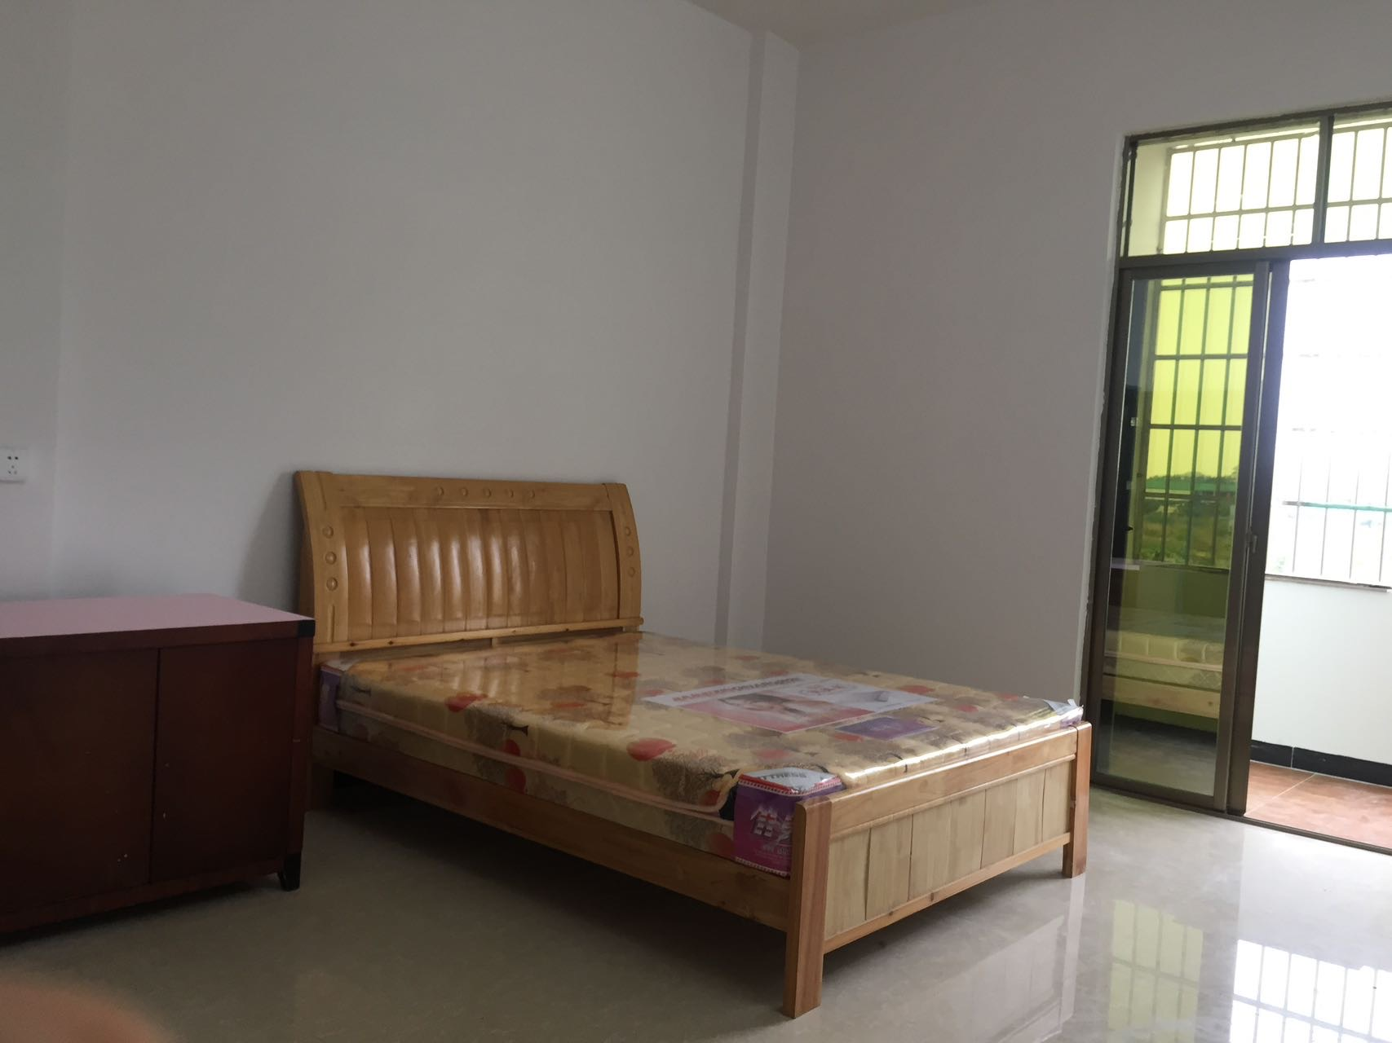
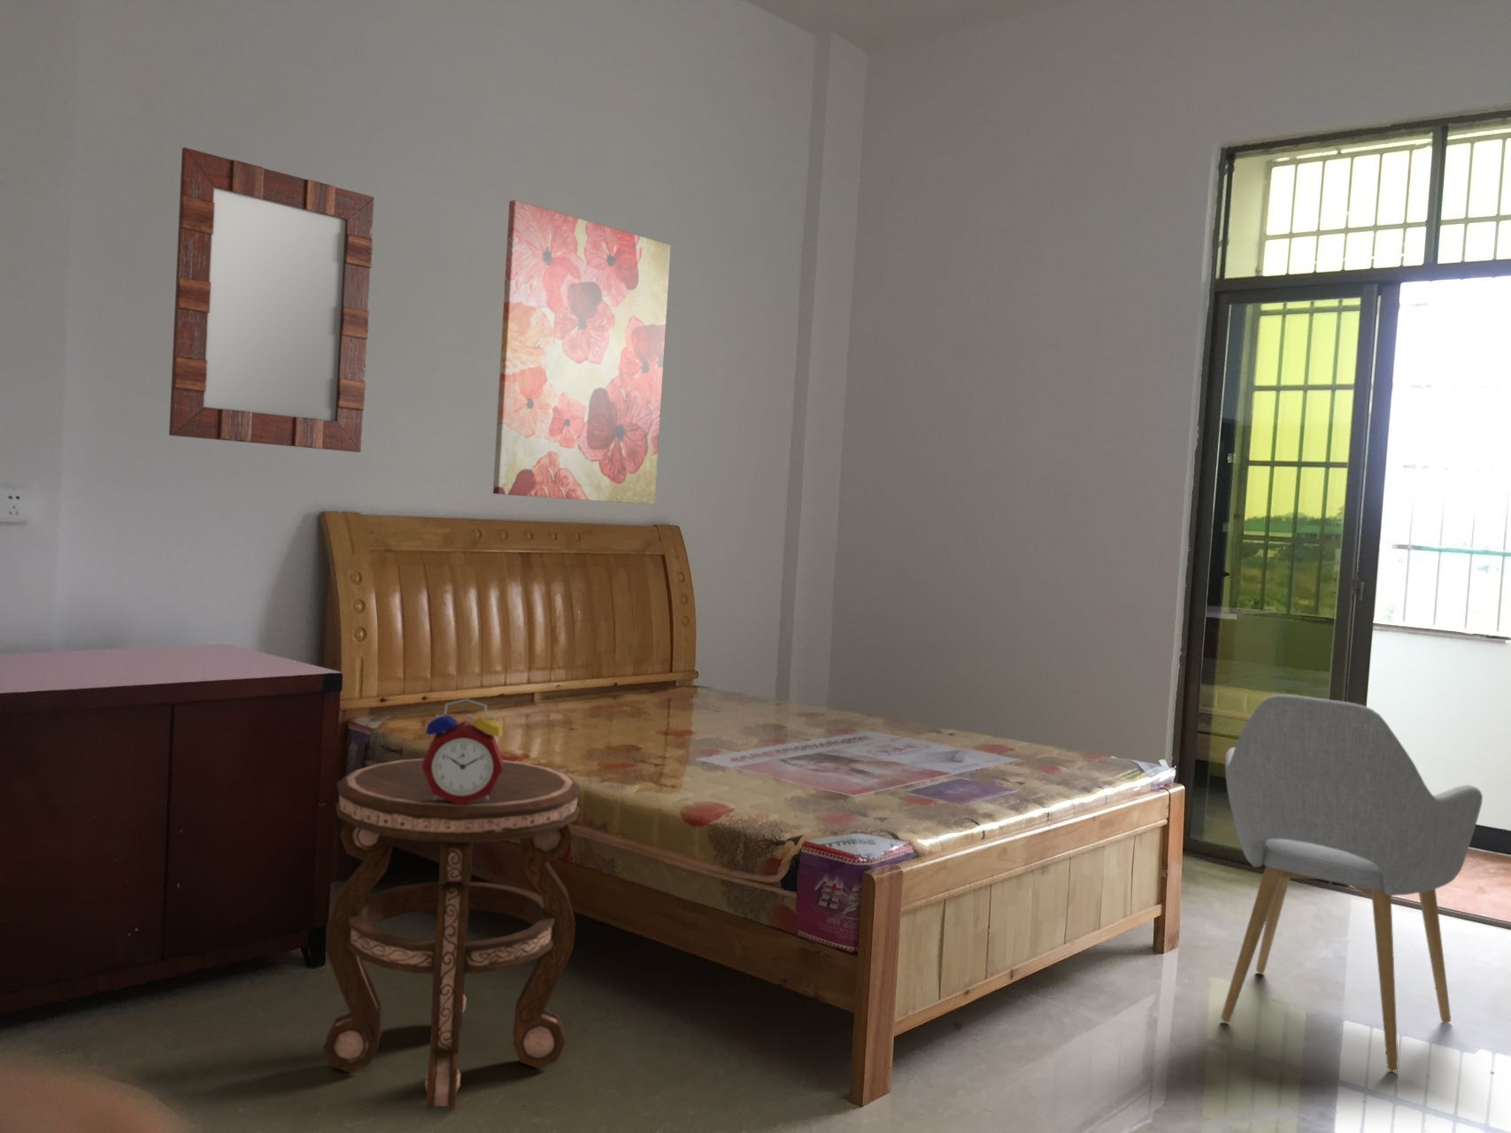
+ wall art (587, 362)
+ chair (1336, 858)
+ alarm clock (464, 747)
+ home mirror (277, 309)
+ side table (453, 922)
